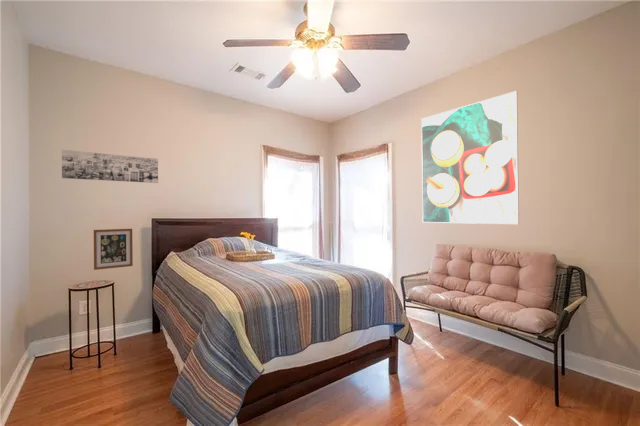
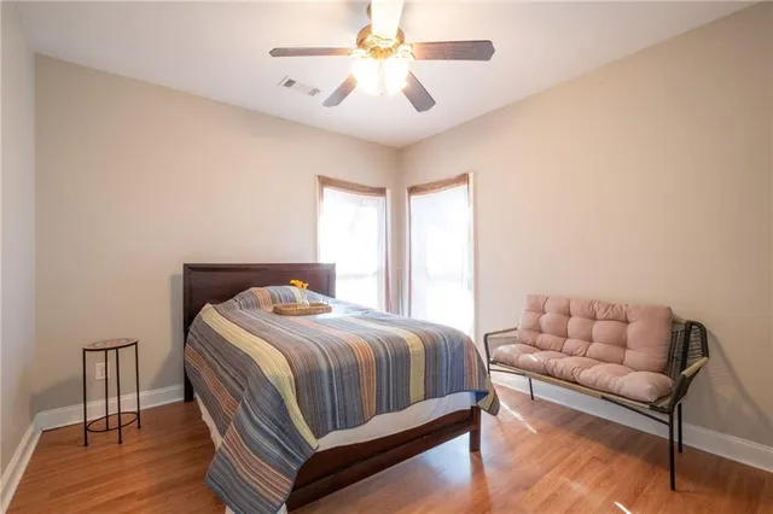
- wall art (113, 248)
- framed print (464, 165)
- wall art (113, 167)
